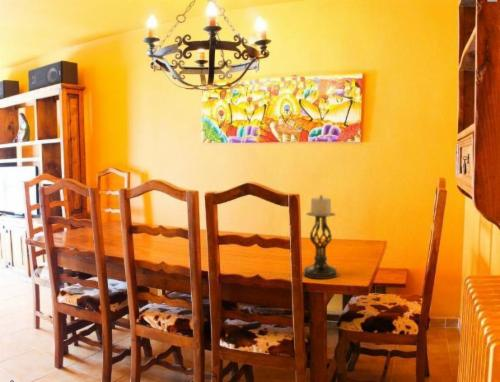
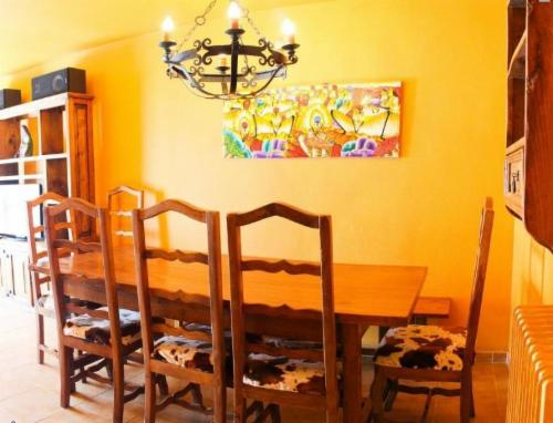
- candle holder (321, 235)
